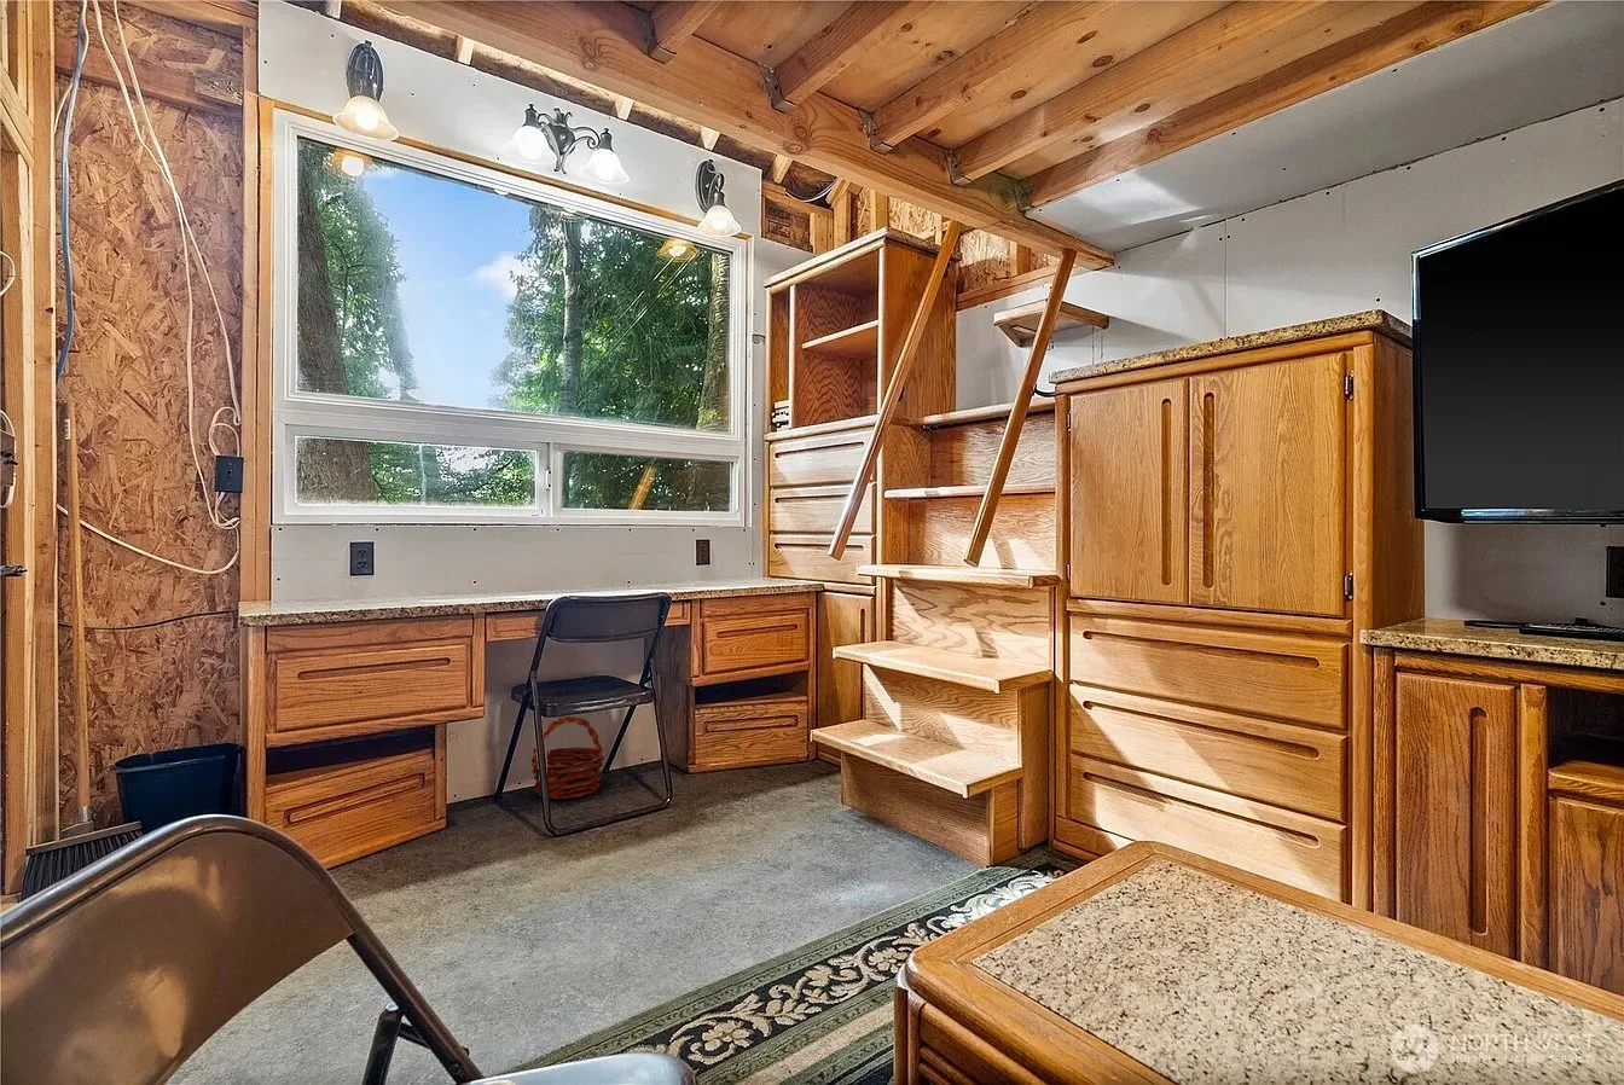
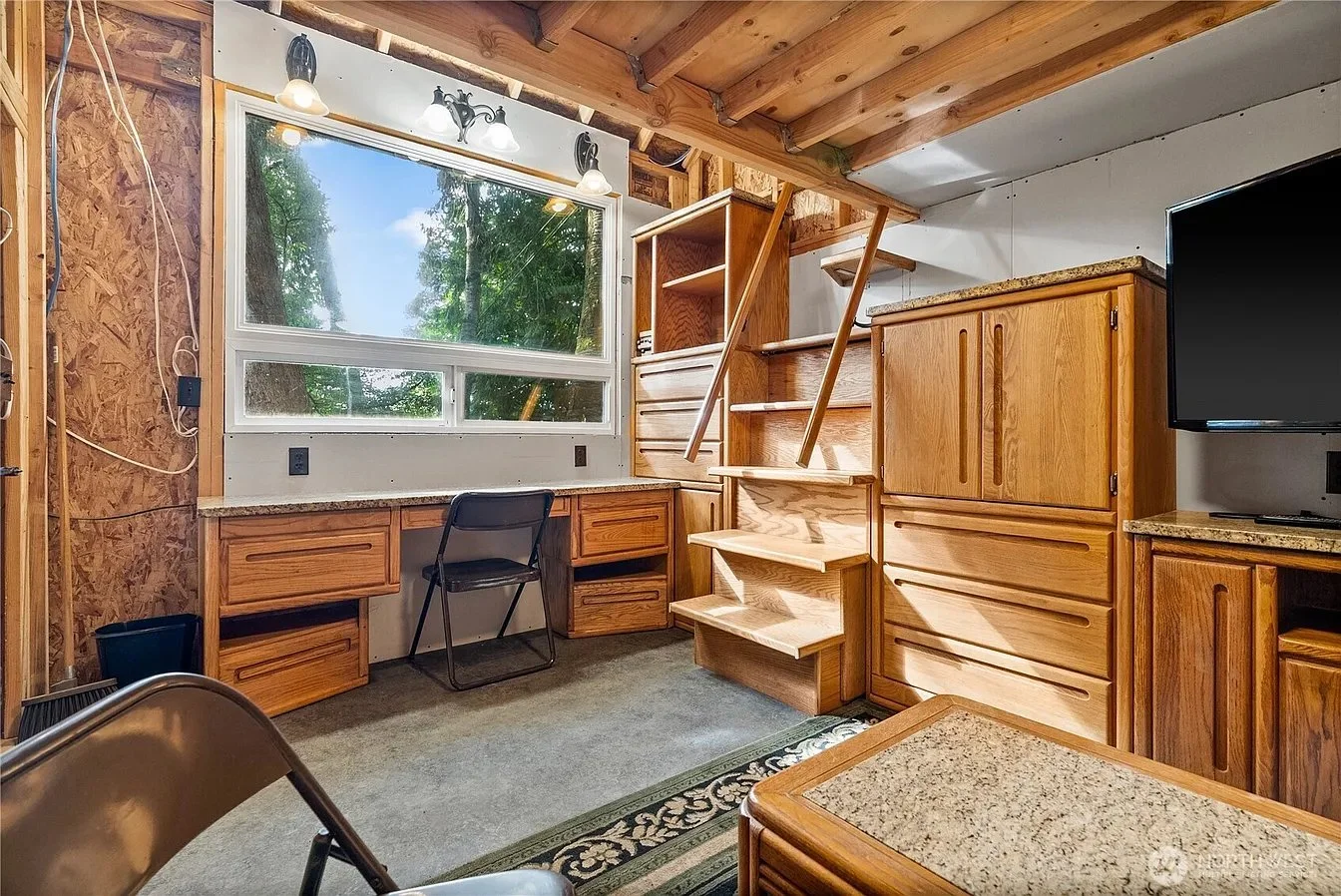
- basket (567, 753)
